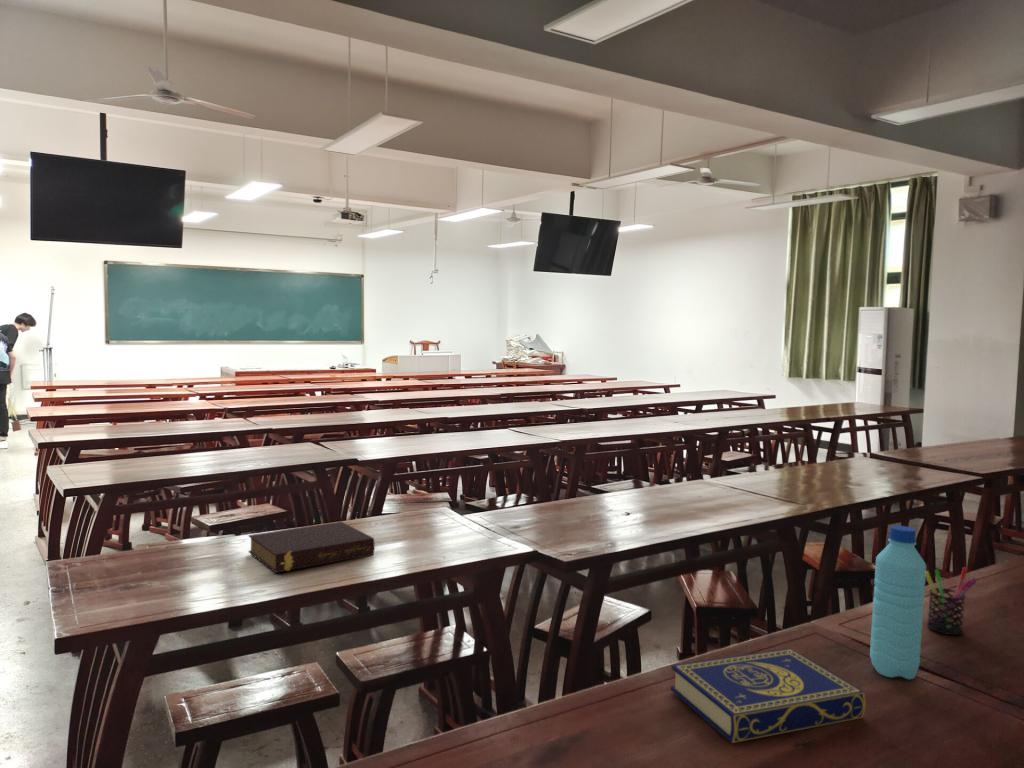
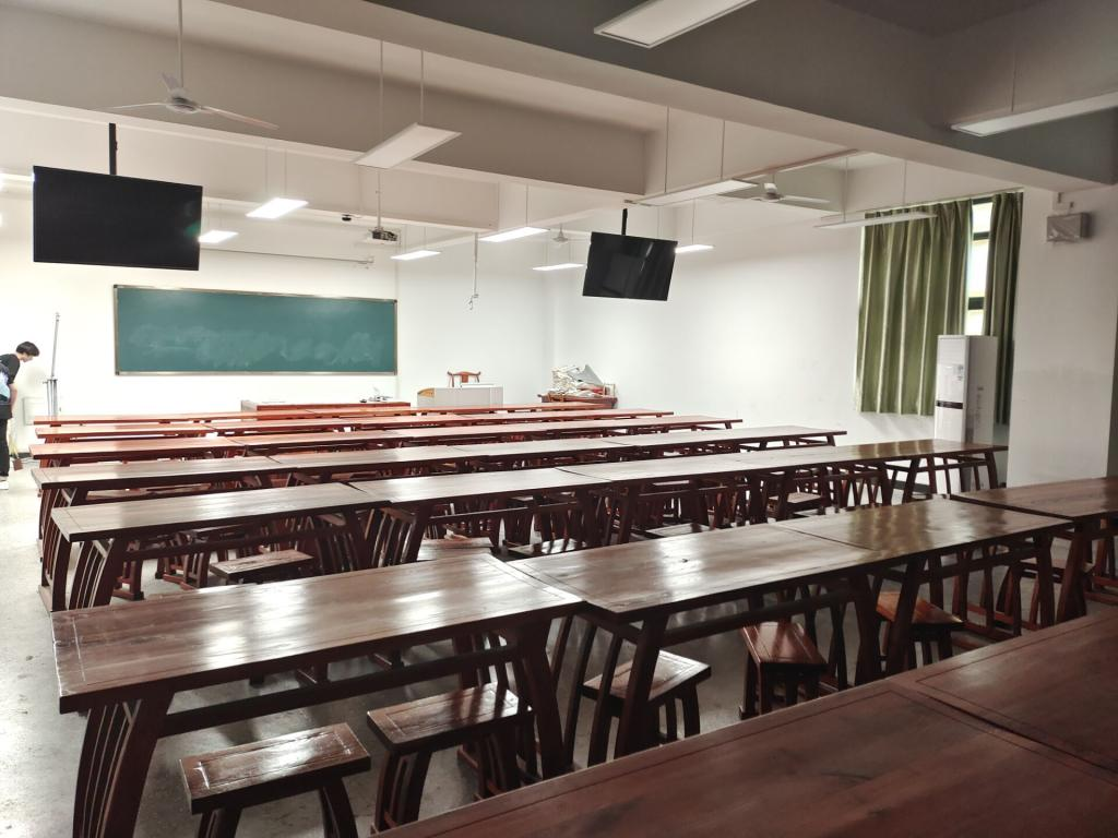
- pen holder (946, 597)
- water bottle (898, 600)
- book (311, 545)
- book (768, 690)
